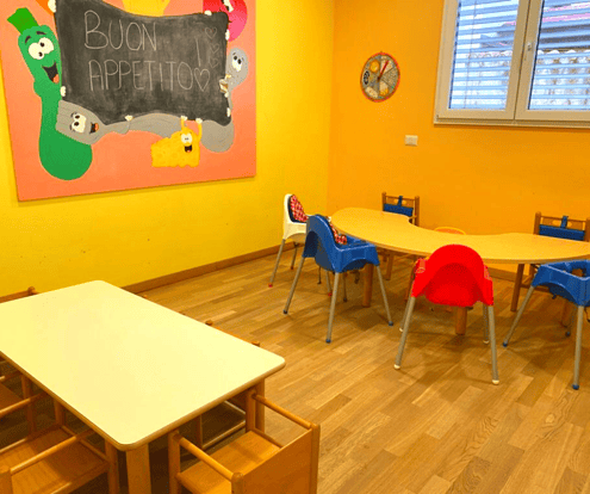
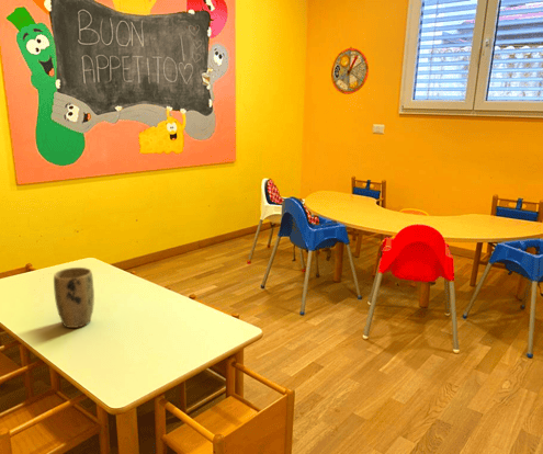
+ plant pot (75, 297)
